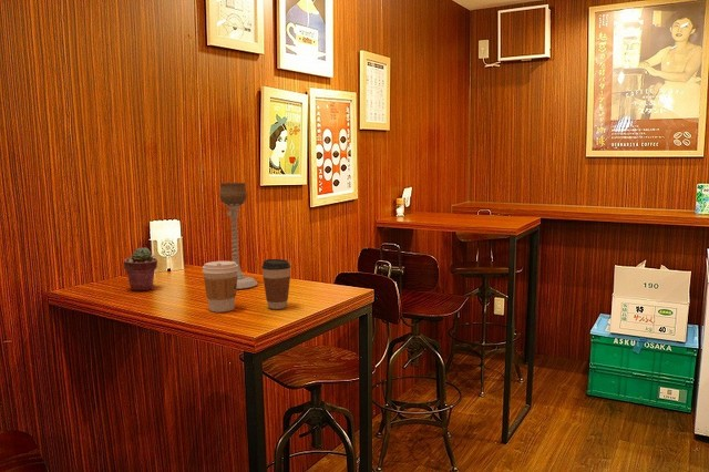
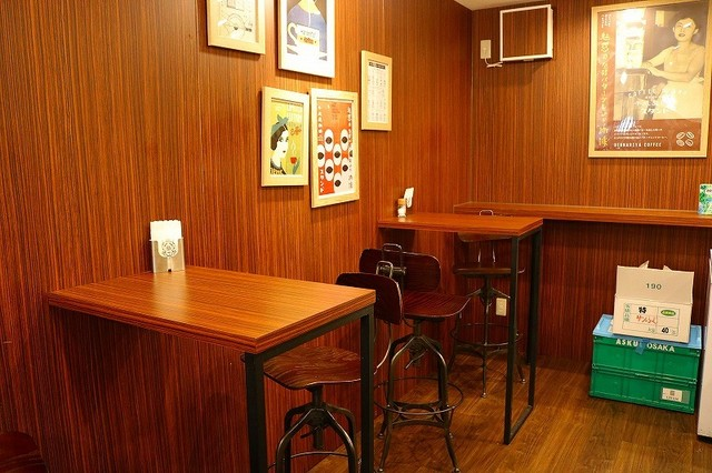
- coffee cup (220, 285)
- potted succulent (141, 267)
- candle holder (234, 234)
- coffee cup (276, 284)
